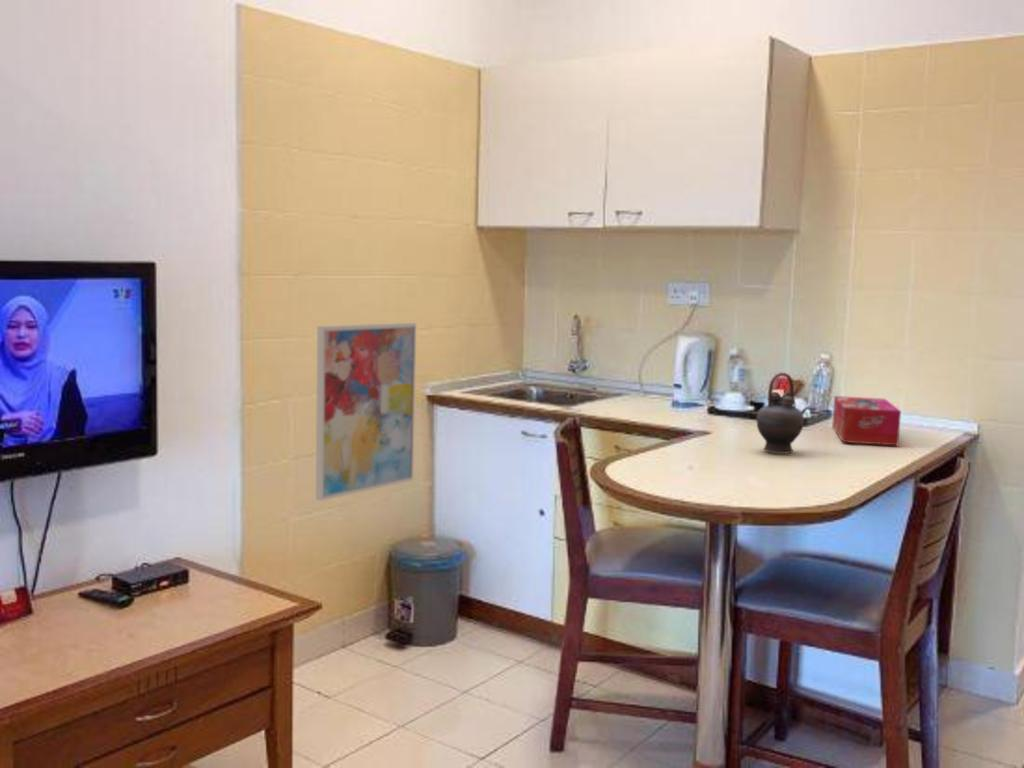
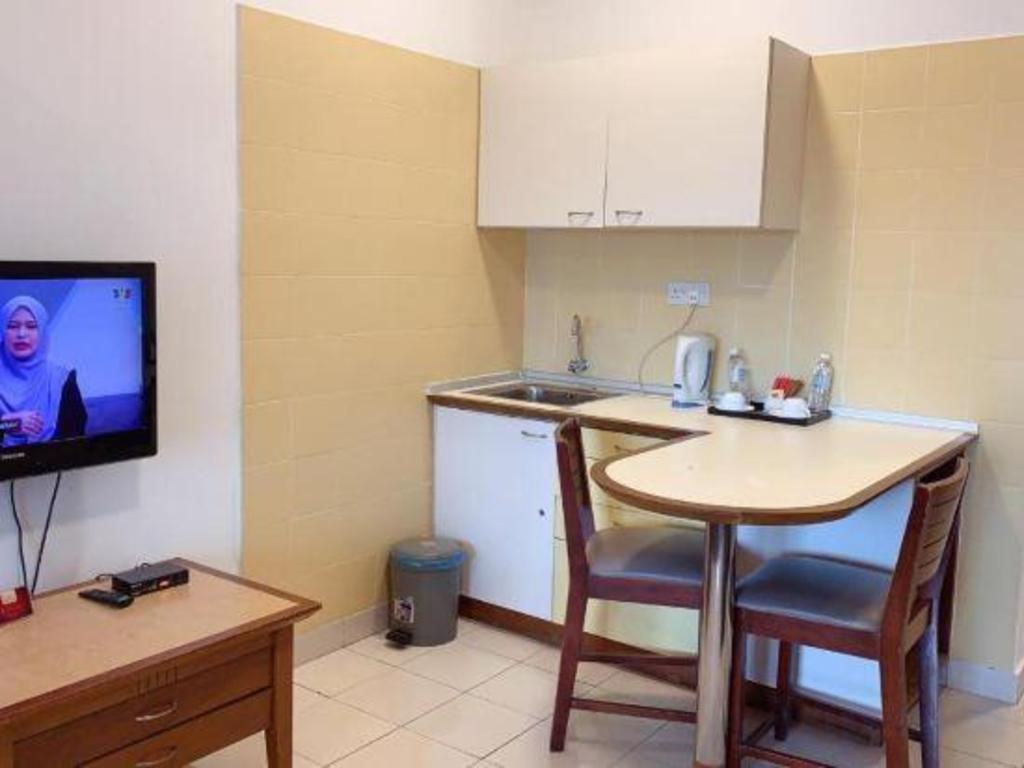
- tissue box (864, 419)
- wall art (368, 407)
- teapot (785, 412)
